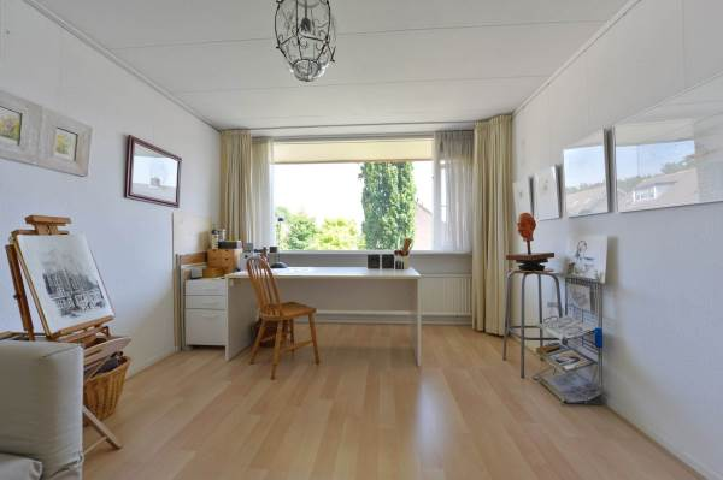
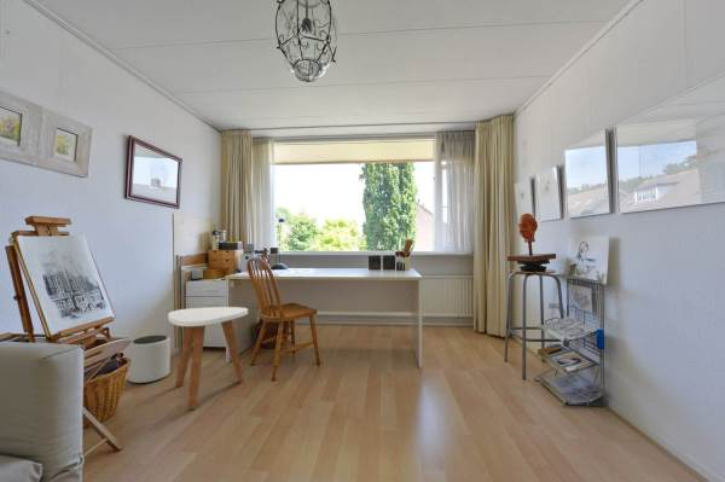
+ plant pot (150, 358)
+ side table (202, 350)
